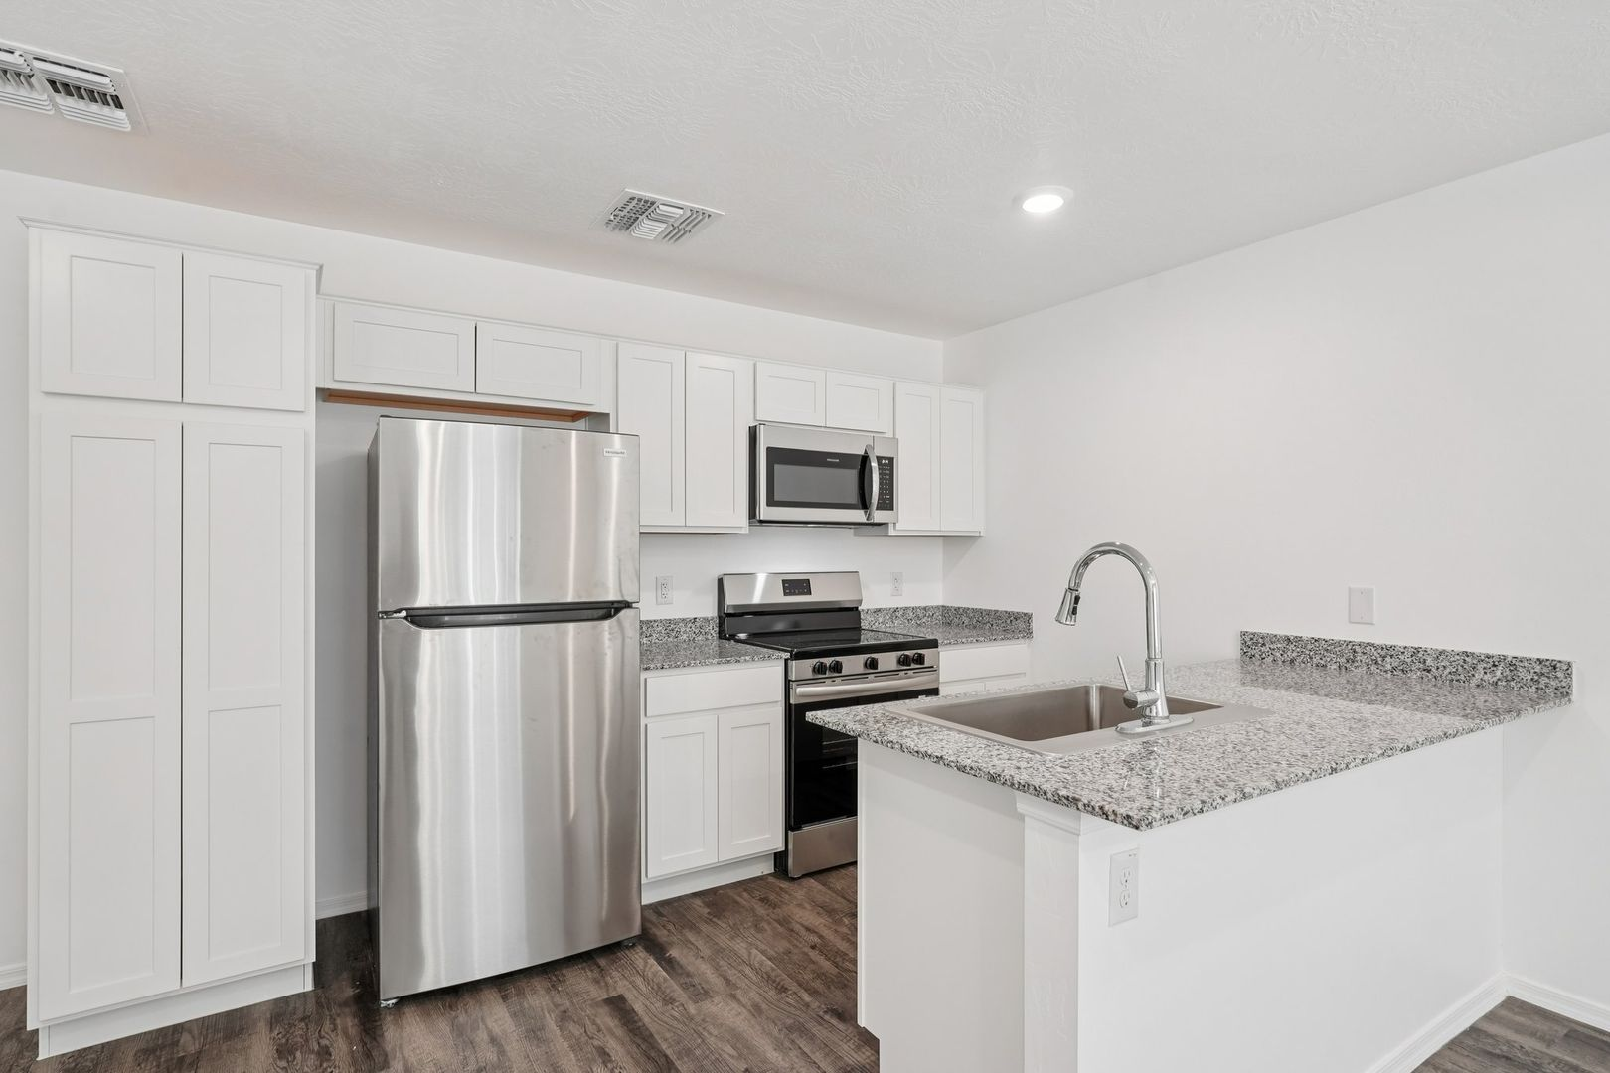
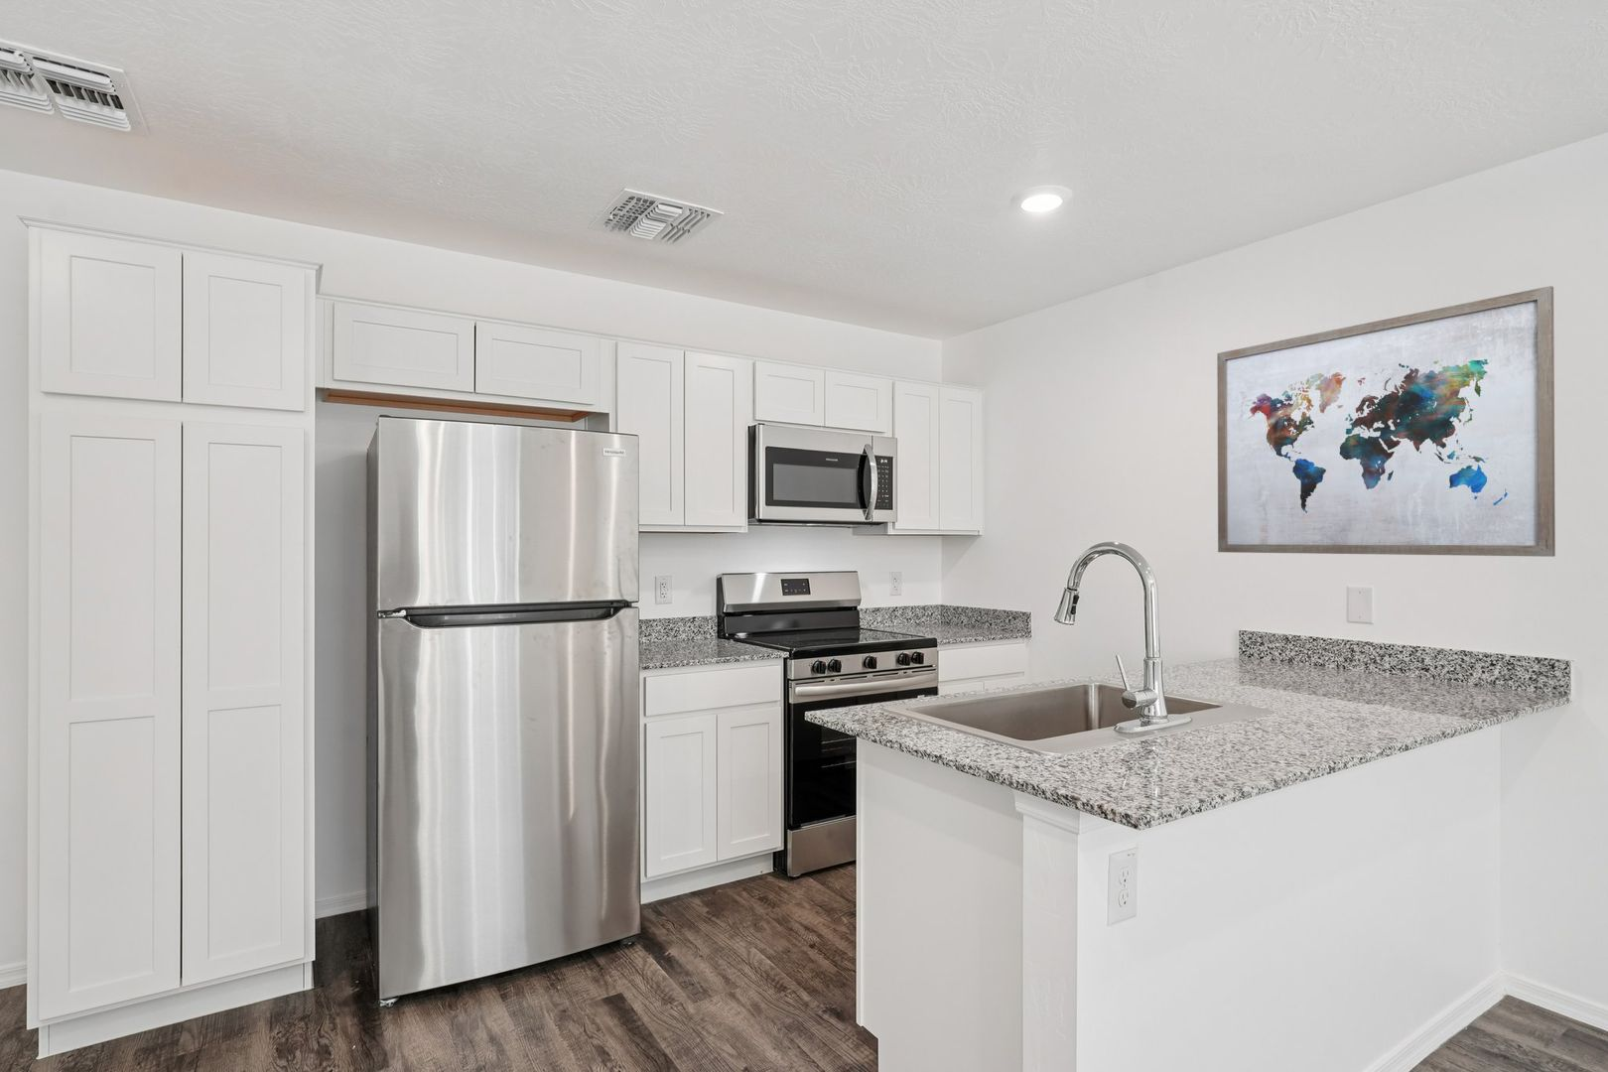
+ wall art (1360, 439)
